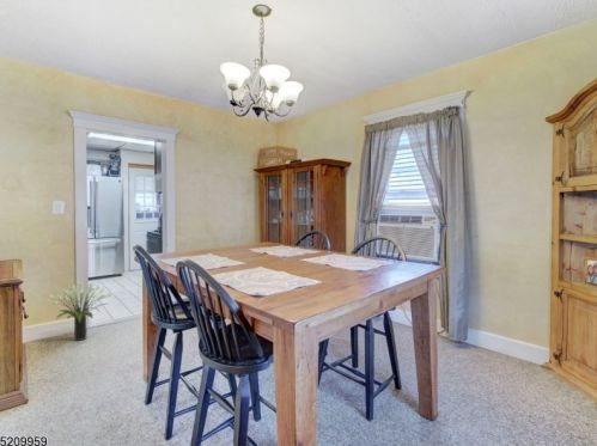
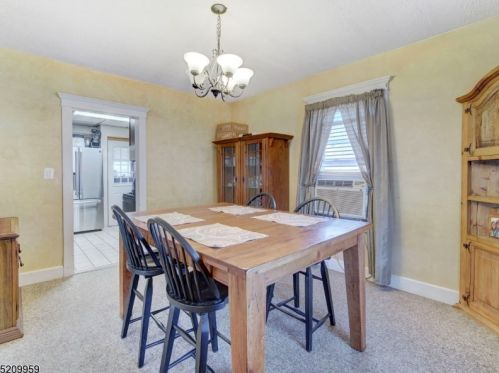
- potted plant (83, 310)
